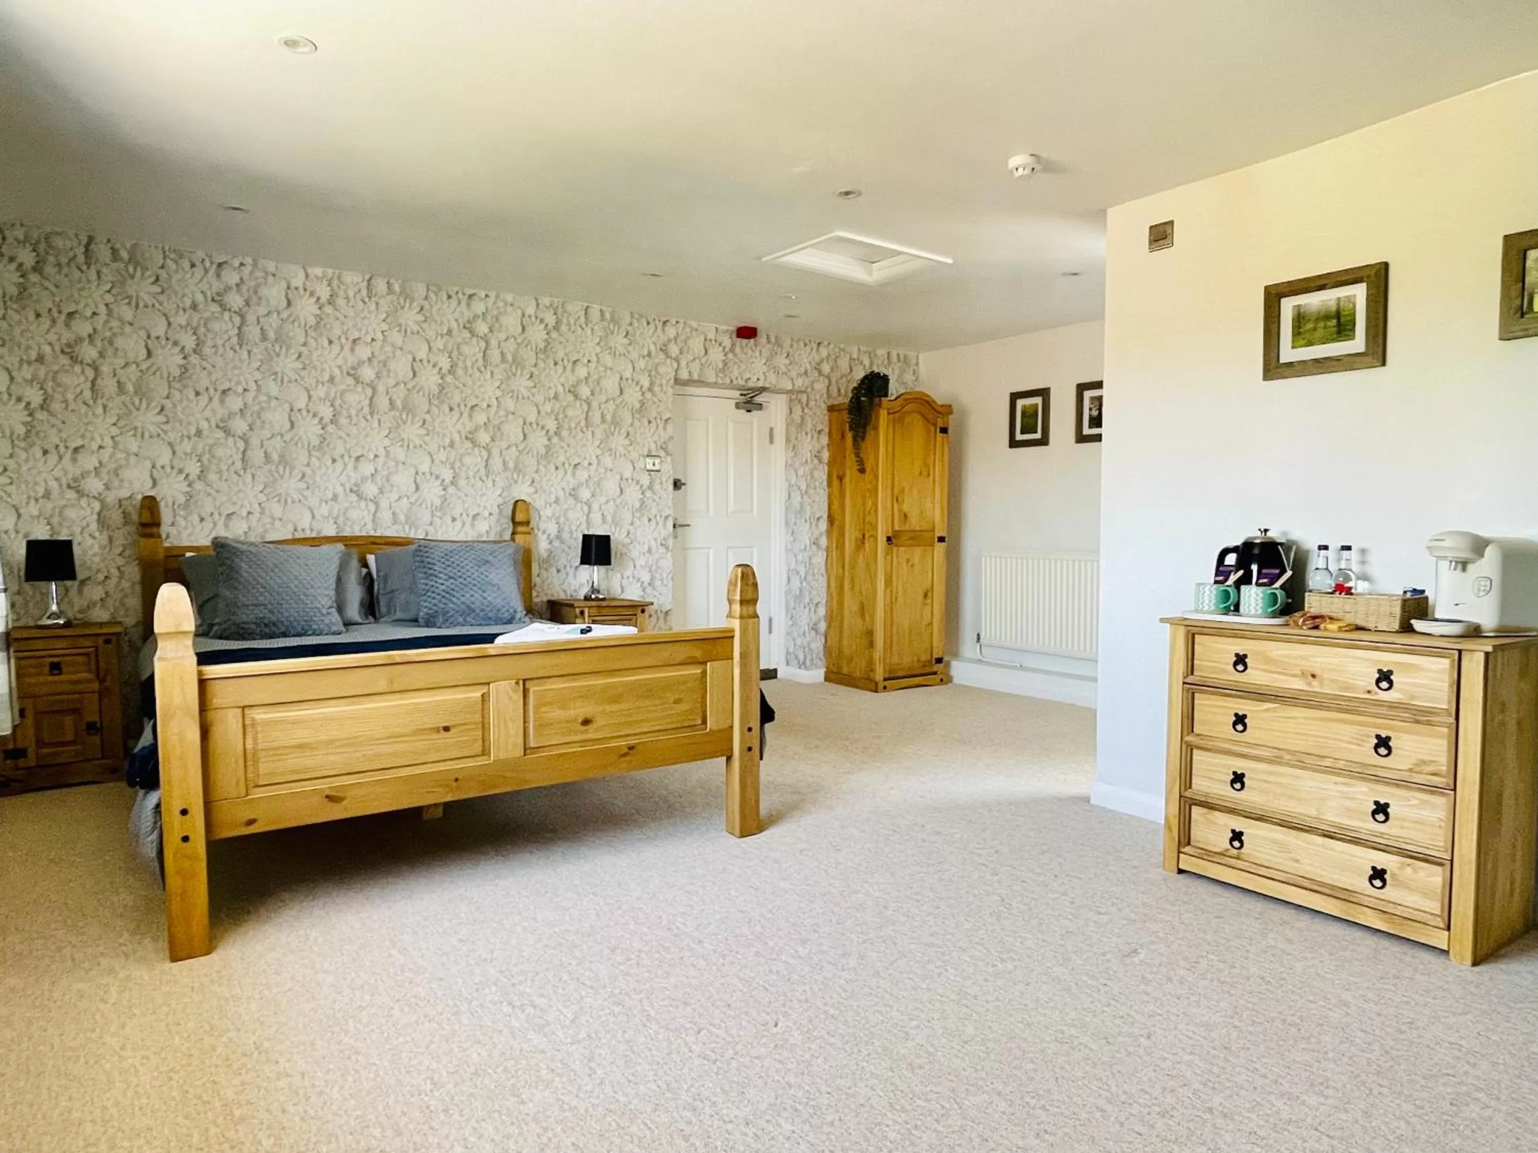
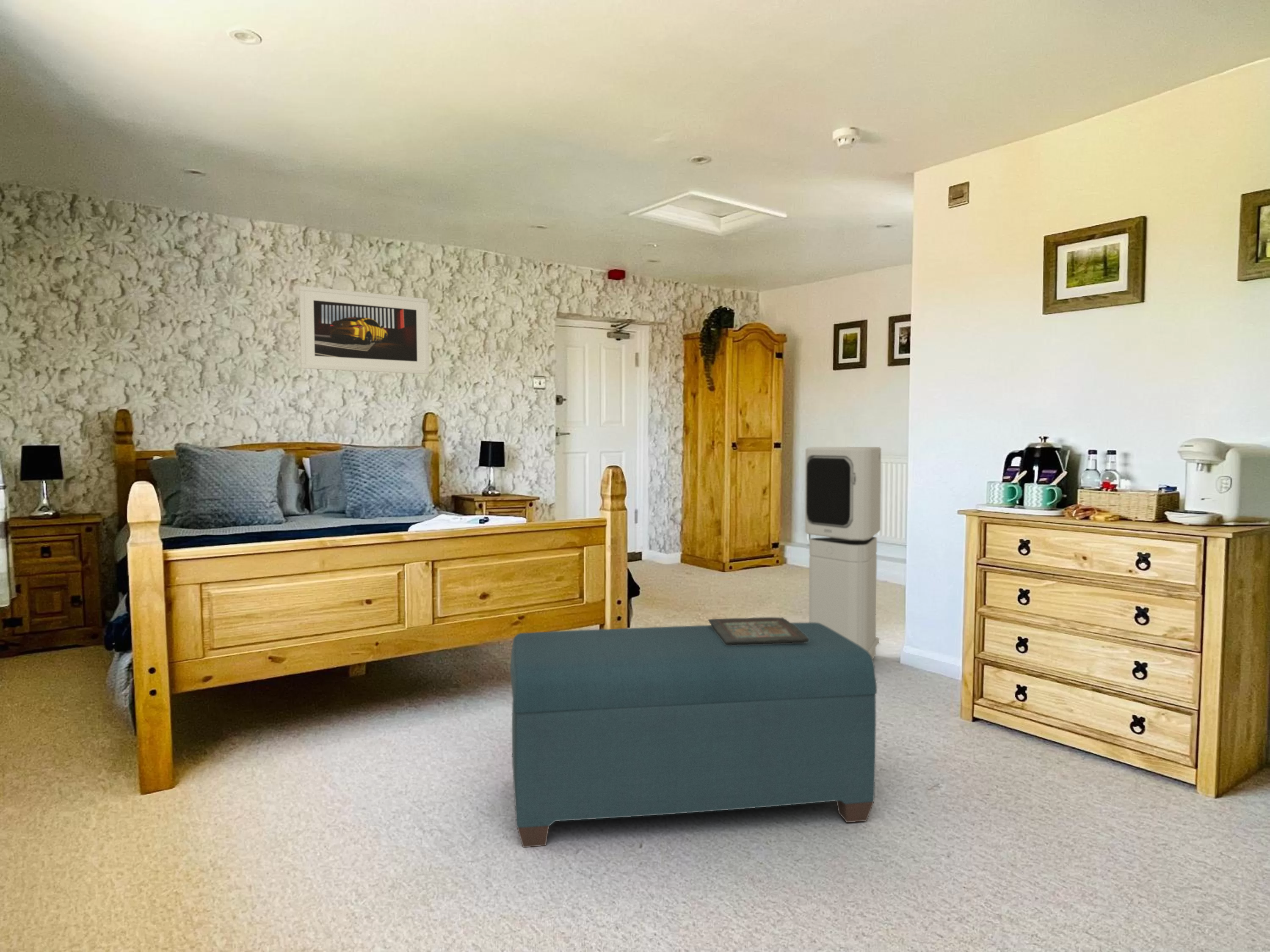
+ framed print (367, 332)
+ bench (685, 718)
+ decorative box (756, 630)
+ air purifier (853, 554)
